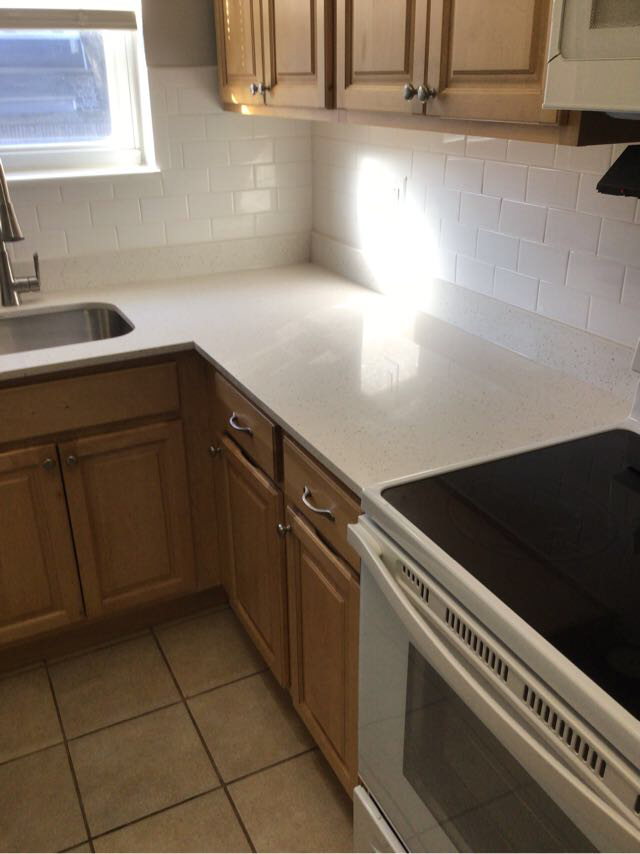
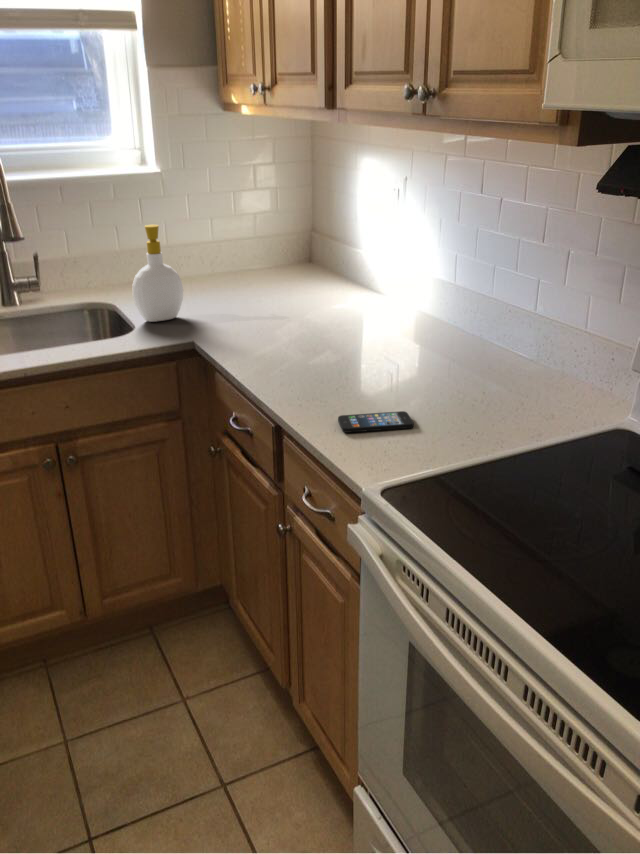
+ smartphone (375, 421)
+ soap bottle (155, 273)
